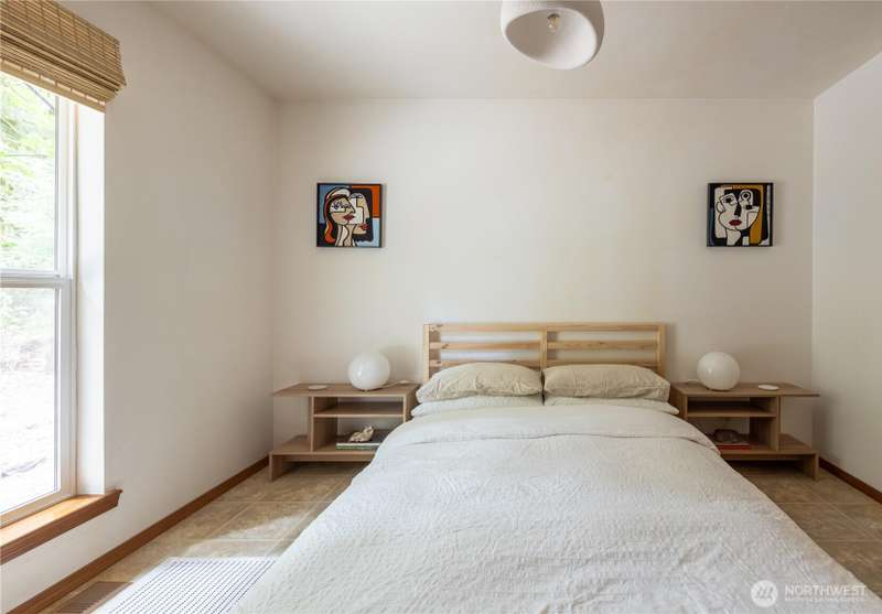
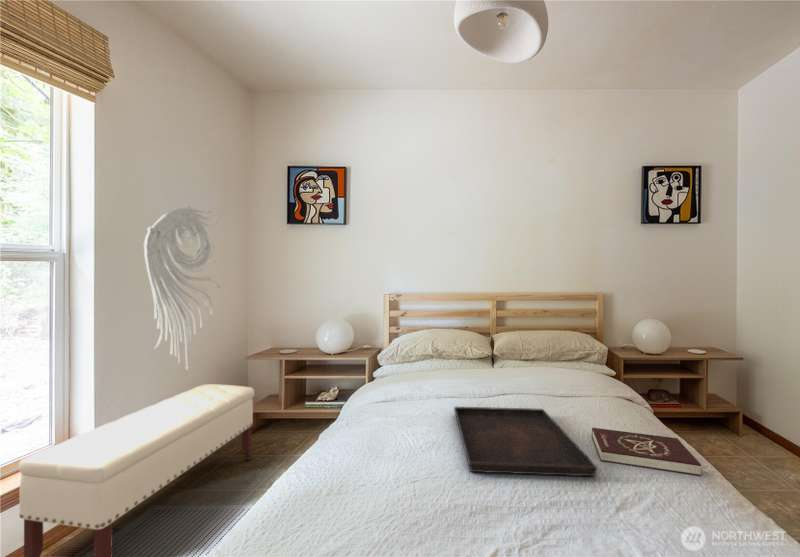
+ wall sculpture (187, 284)
+ serving tray (512, 435)
+ book (640, 448)
+ bench (164, 456)
